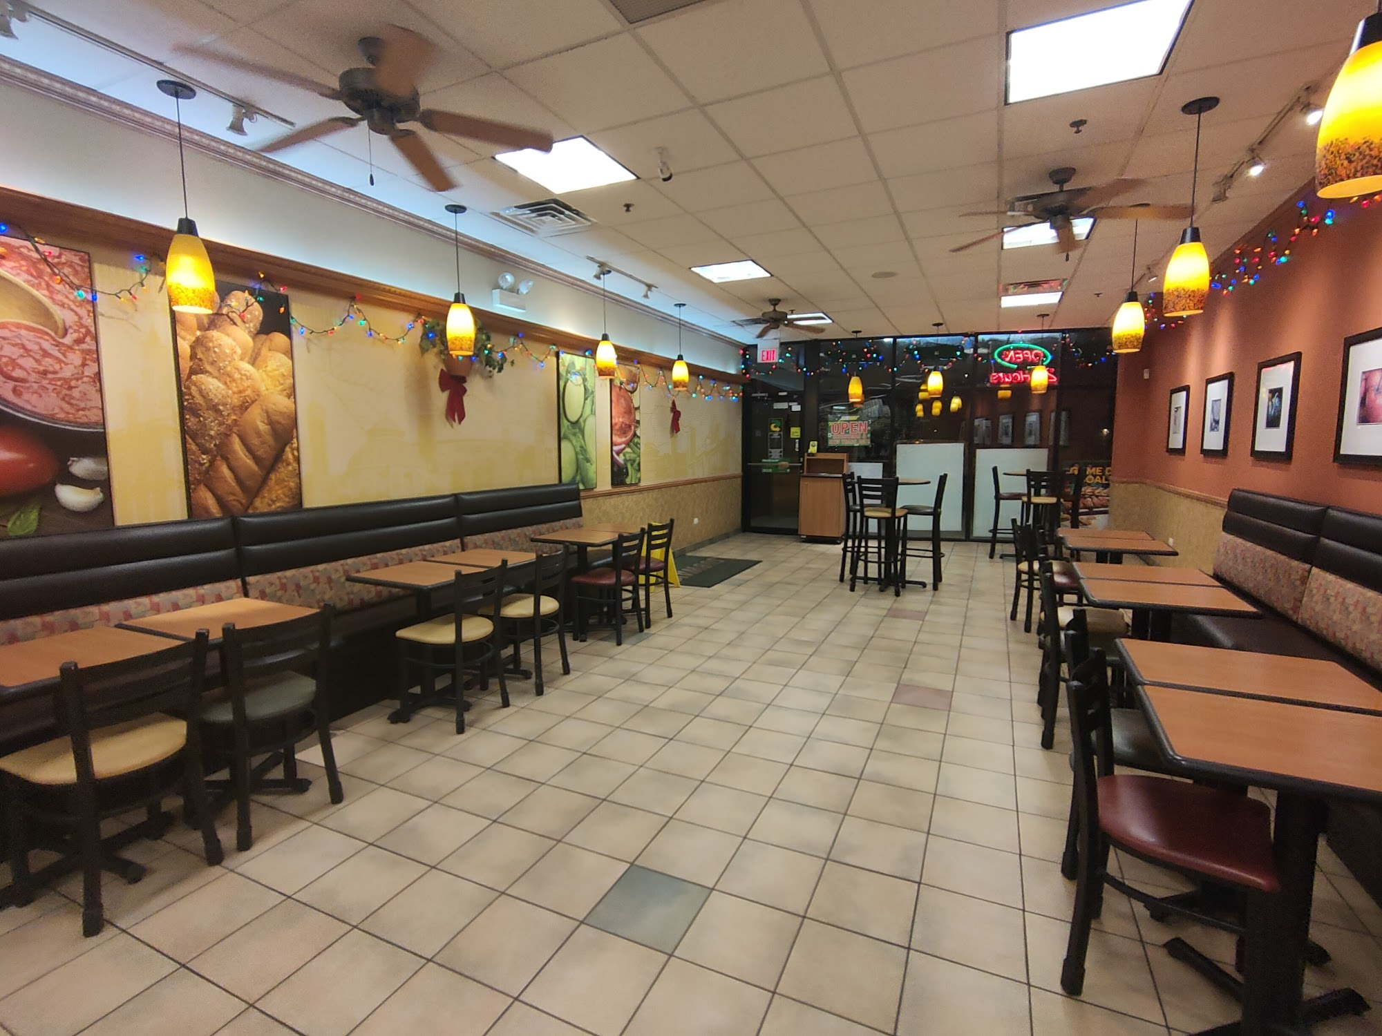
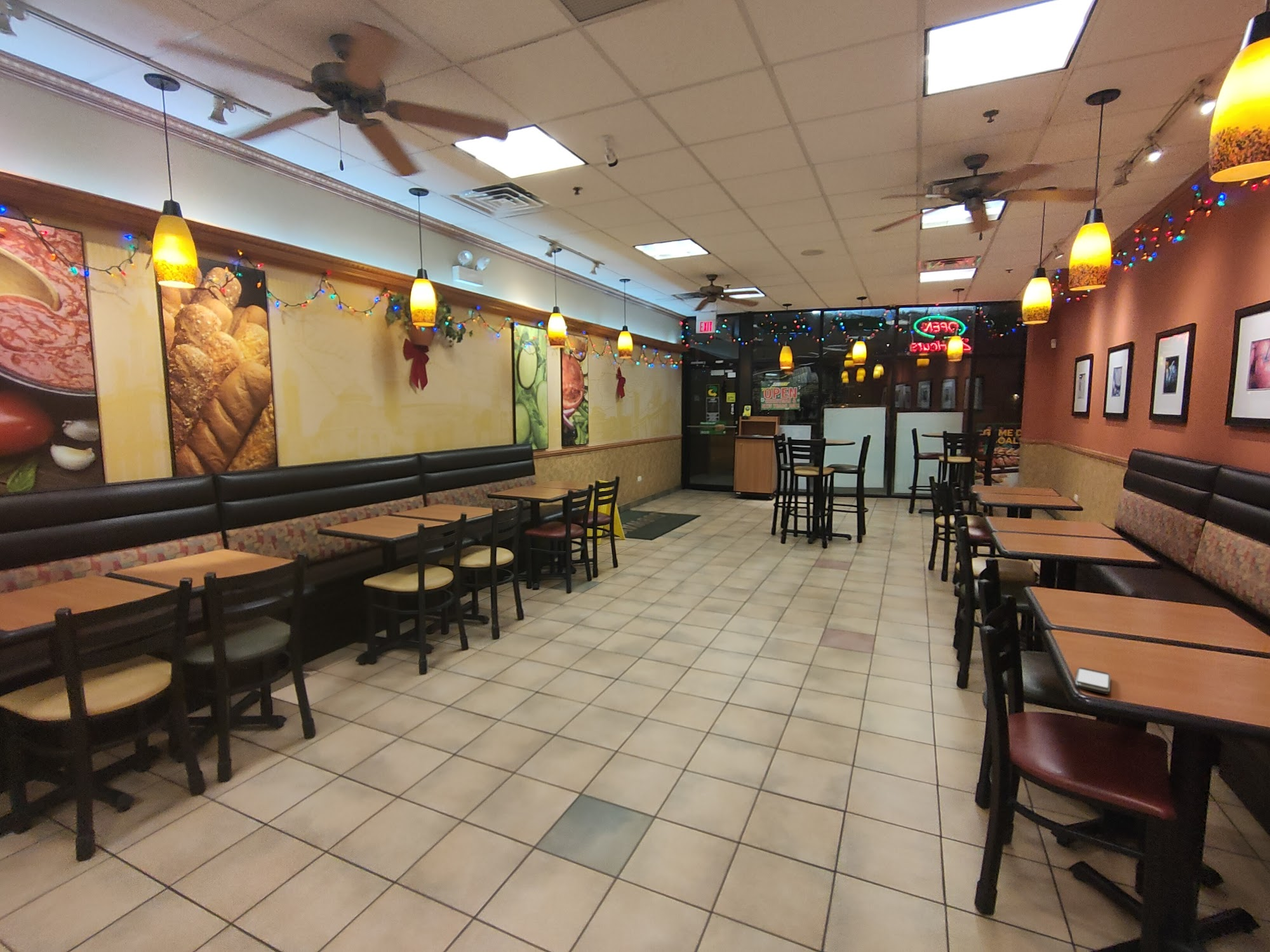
+ smartphone (1092, 680)
